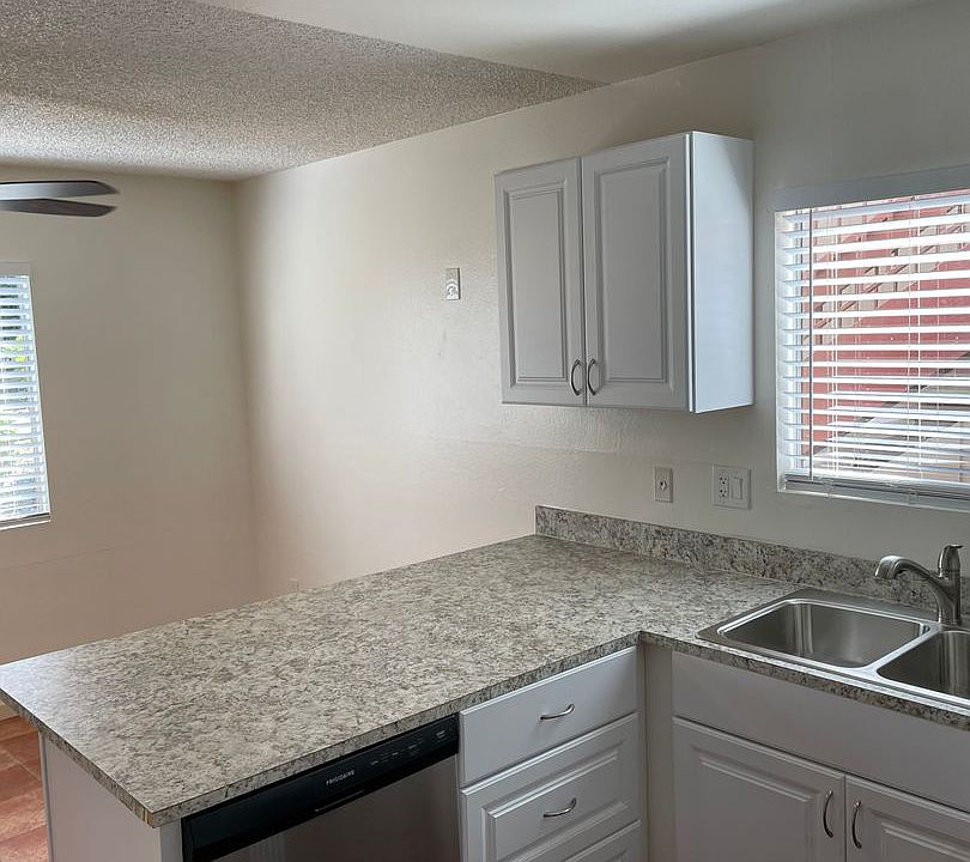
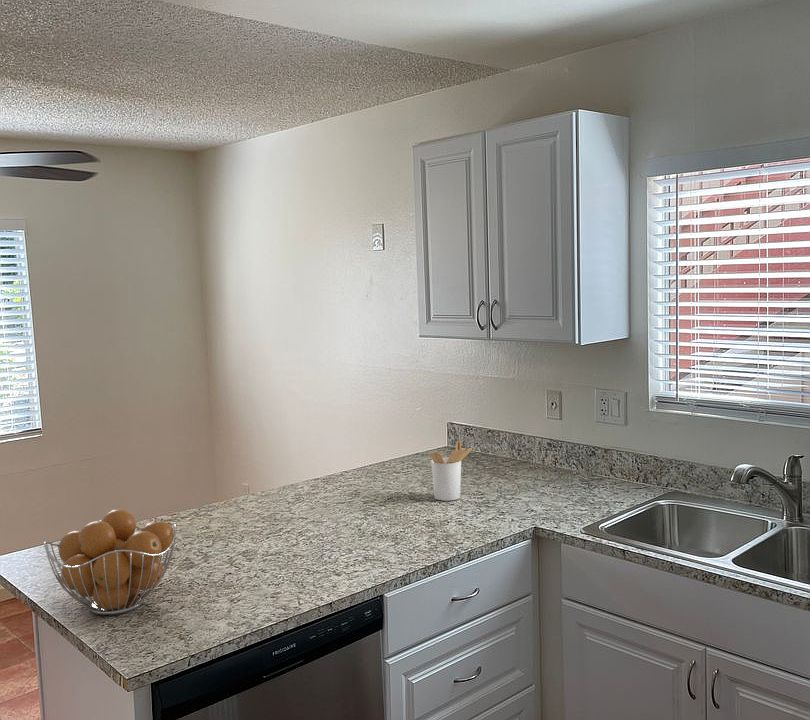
+ utensil holder (451, 471)
+ fruit basket (113, 560)
